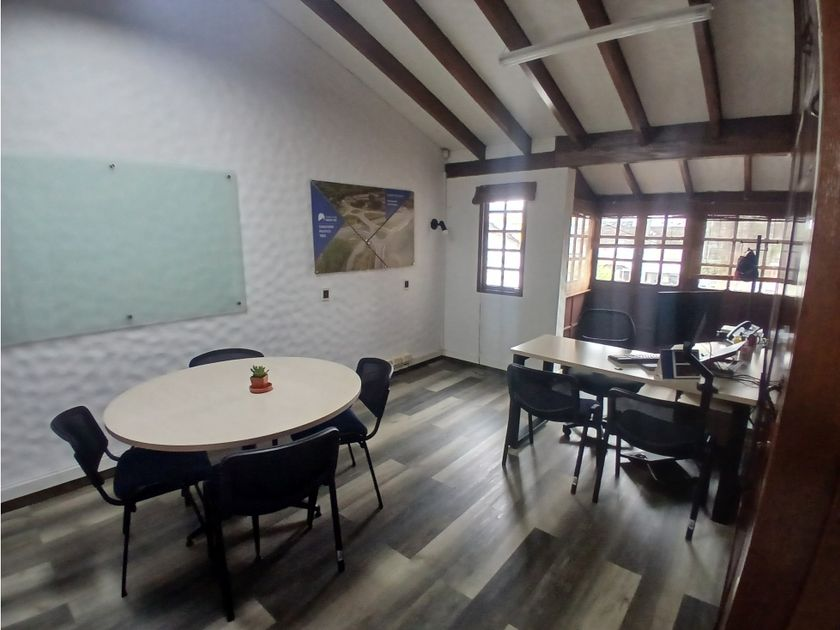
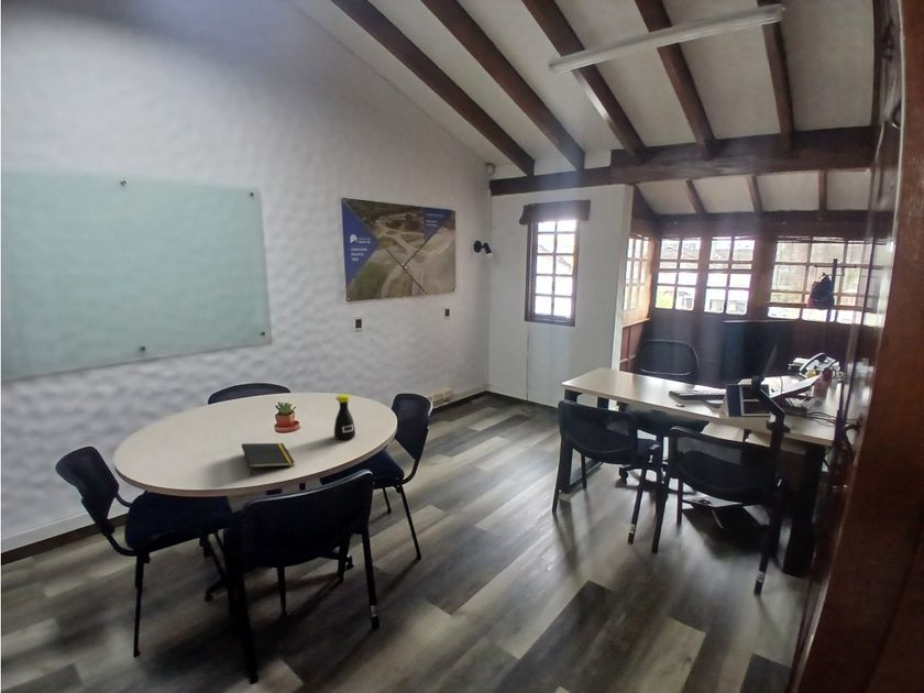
+ notepad (267, 454)
+ bottle (343, 416)
